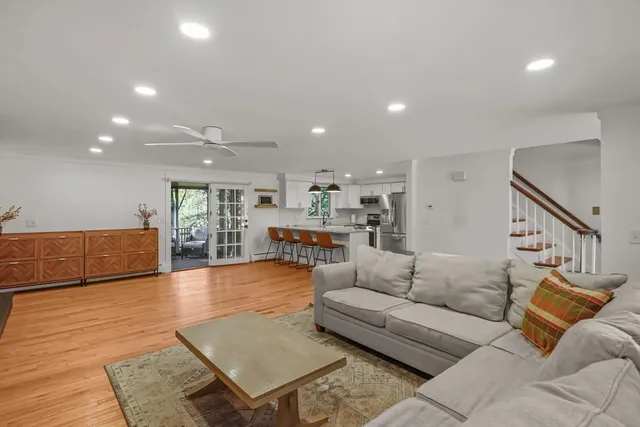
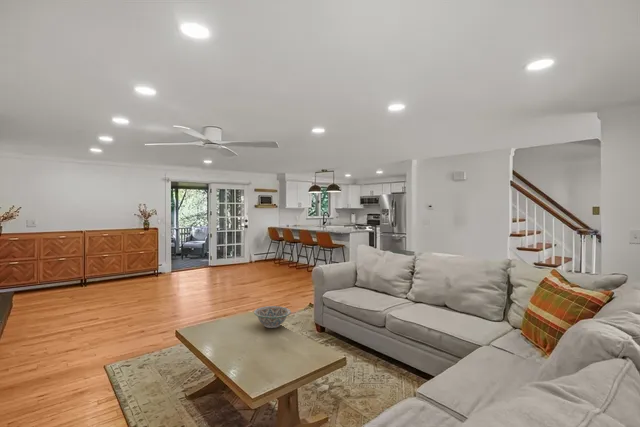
+ decorative bowl (272, 318)
